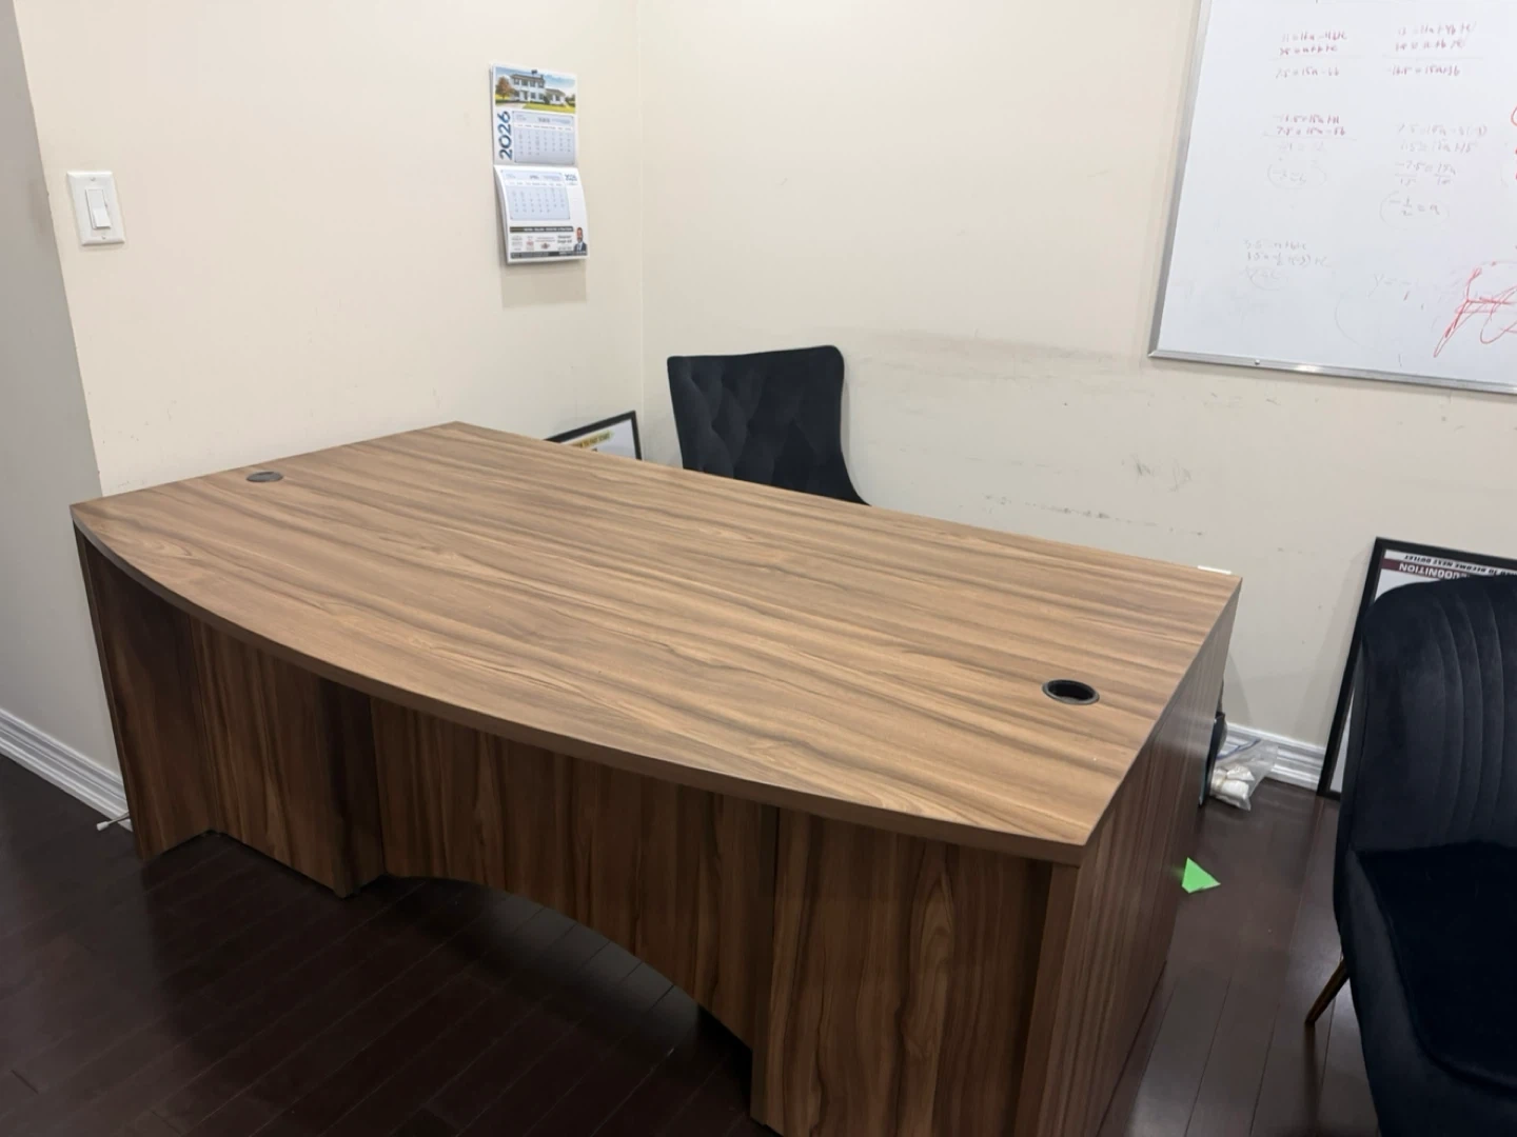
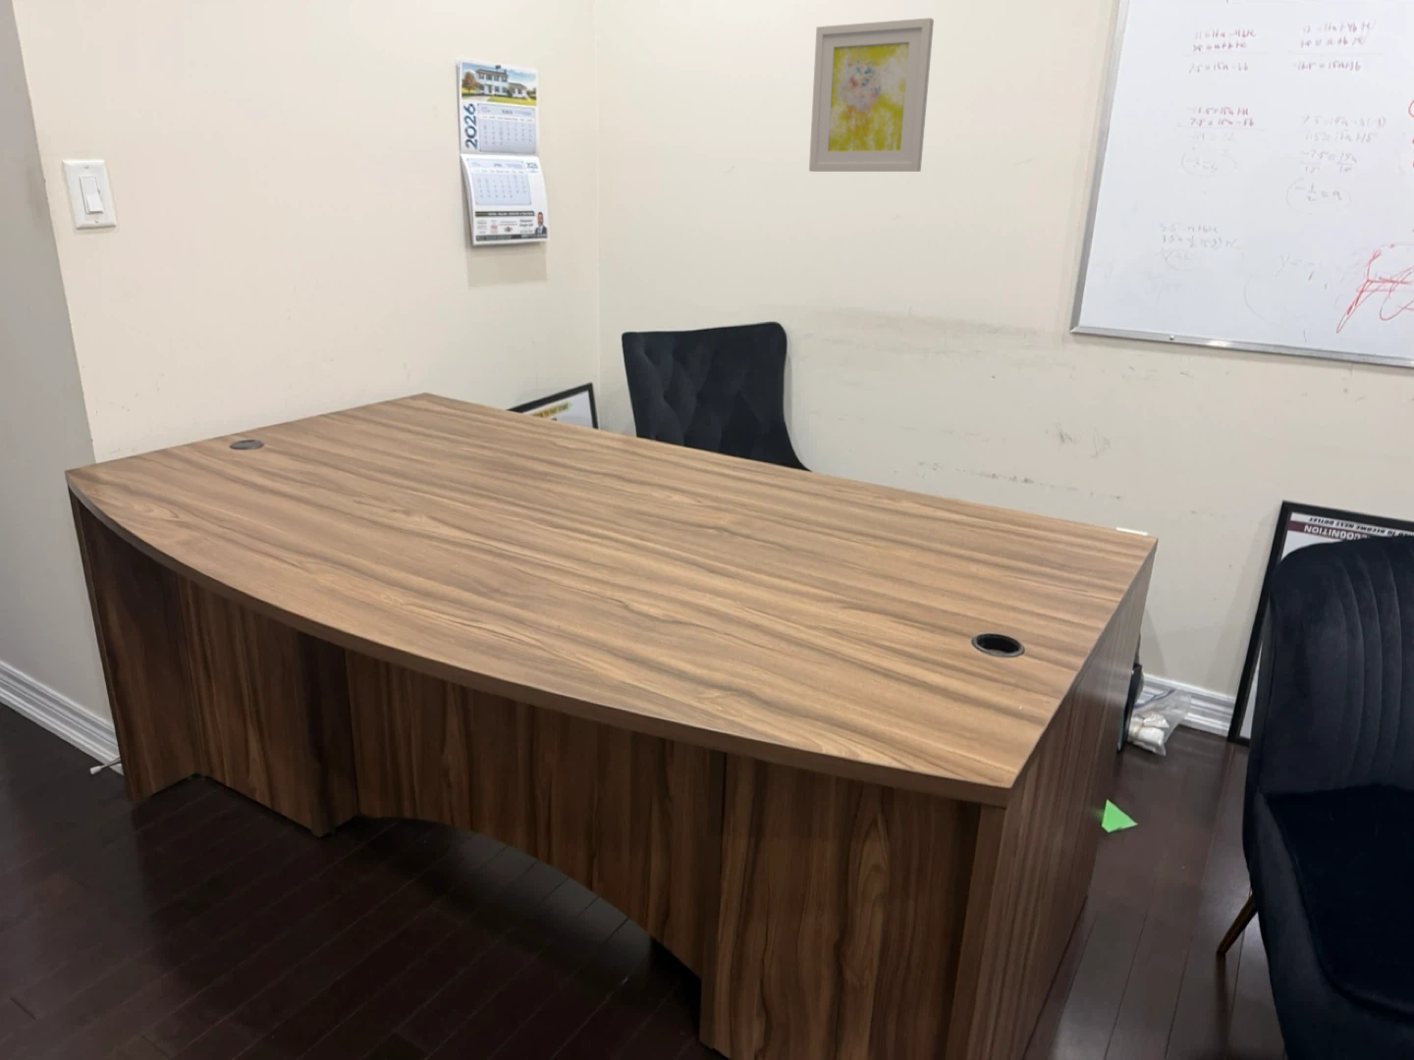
+ wall art (868, 98)
